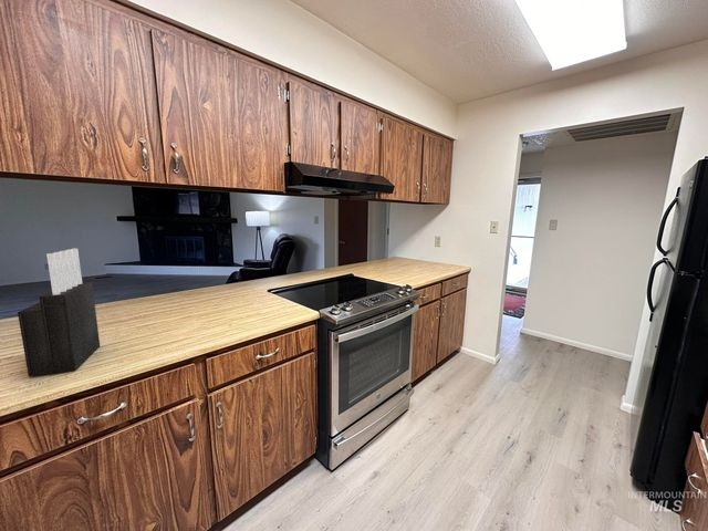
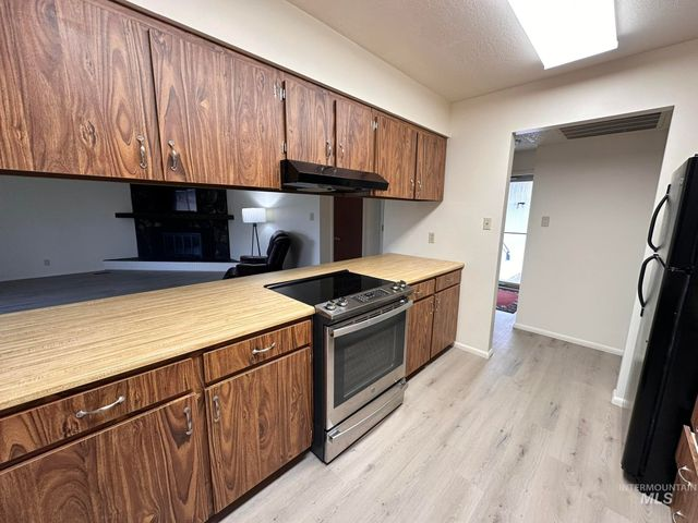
- knife block (55, 308)
